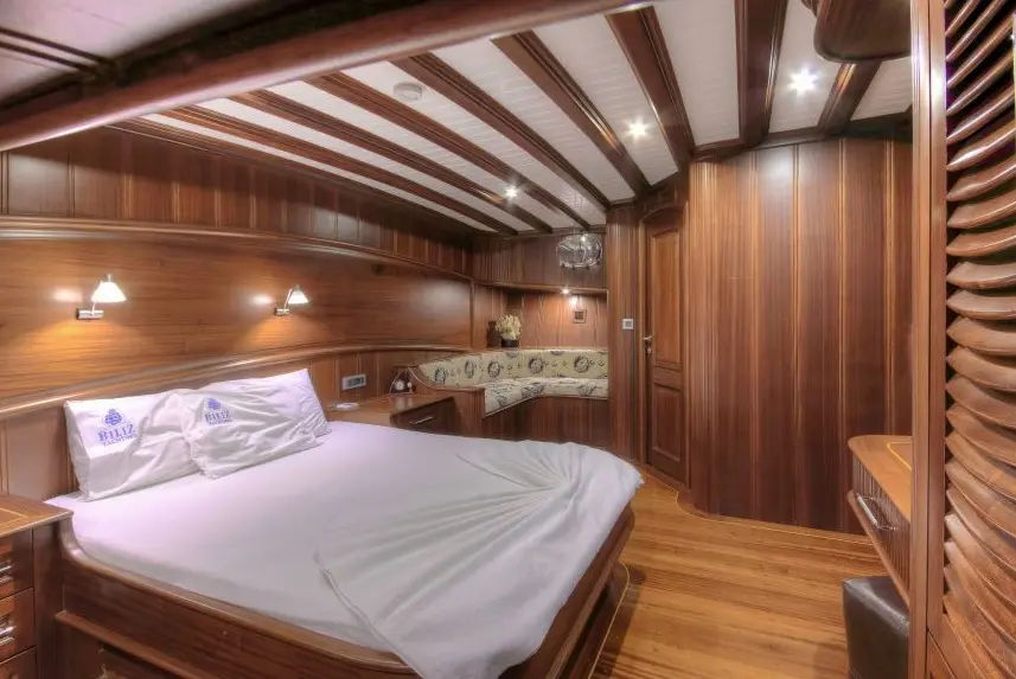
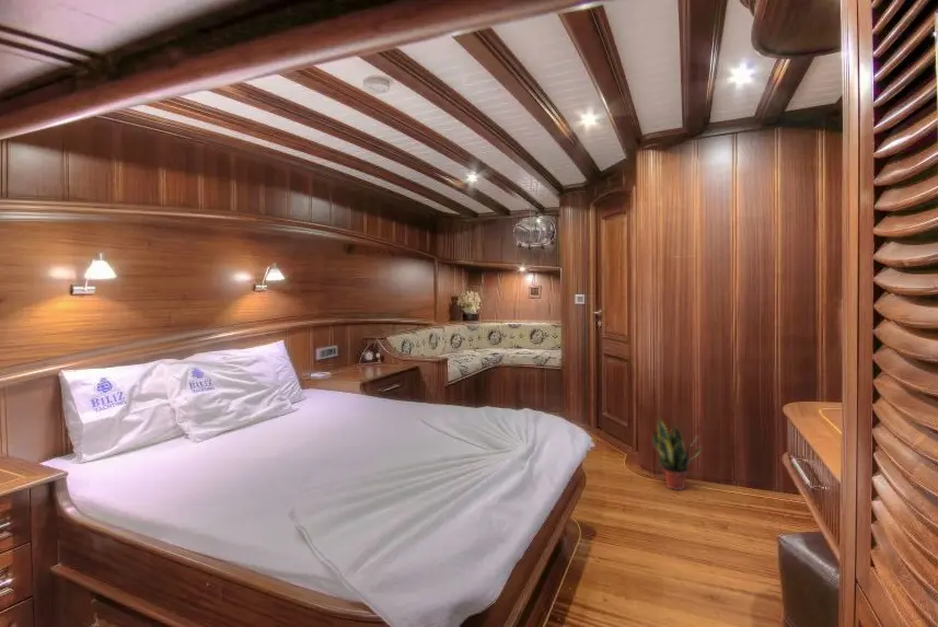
+ potted plant (675, 454)
